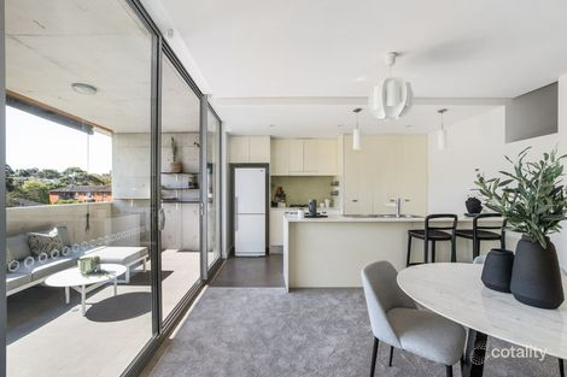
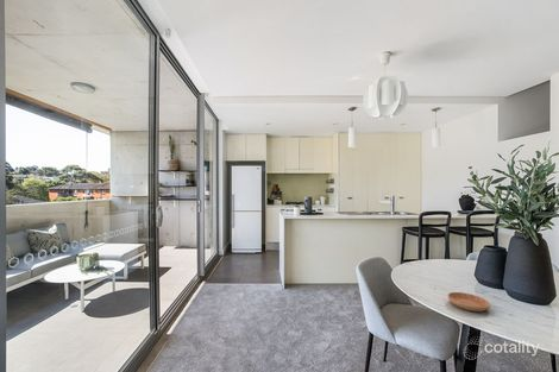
+ saucer (467, 302)
